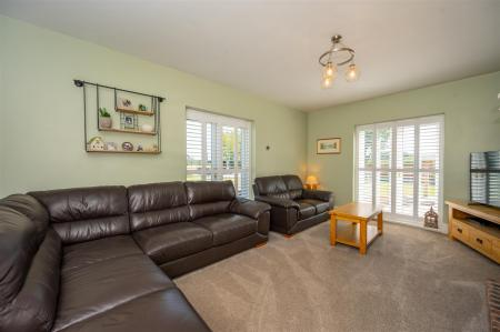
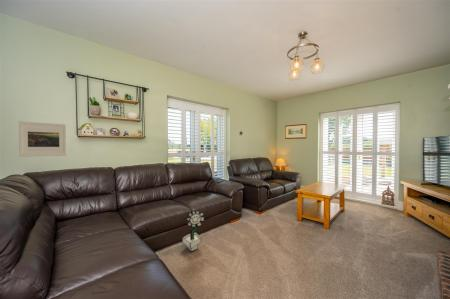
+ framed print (44, 139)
+ decorative plant (194, 228)
